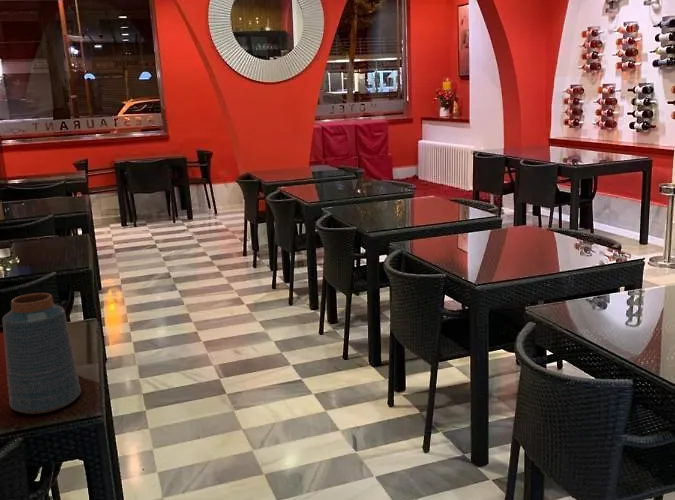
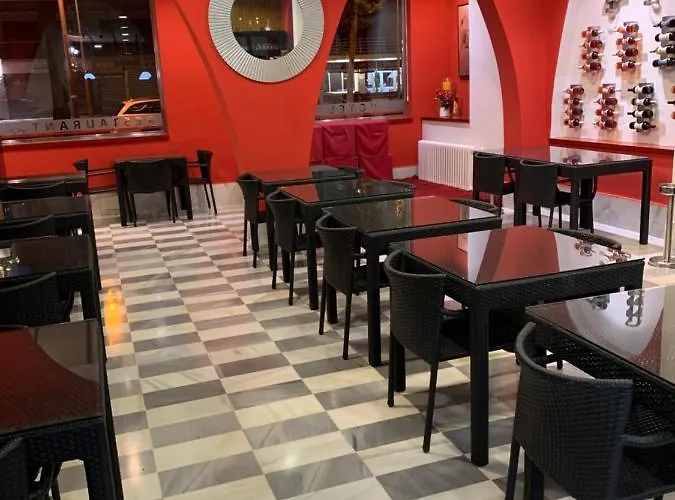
- vase (39, 350)
